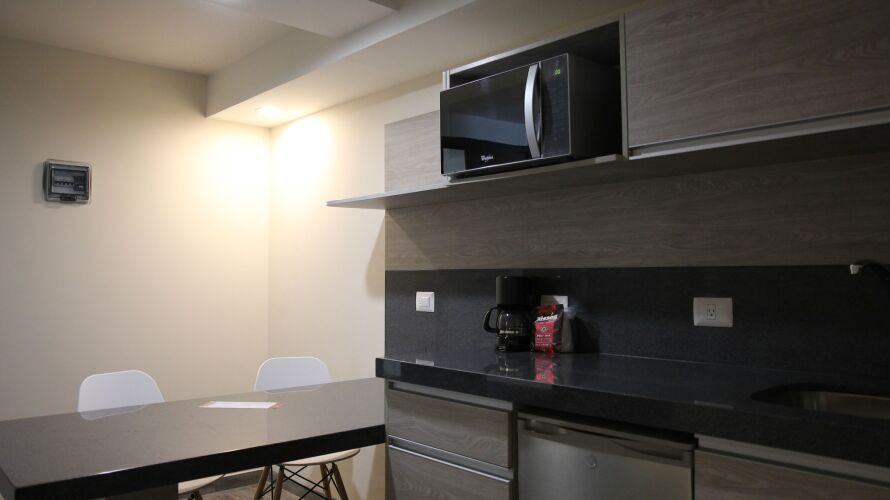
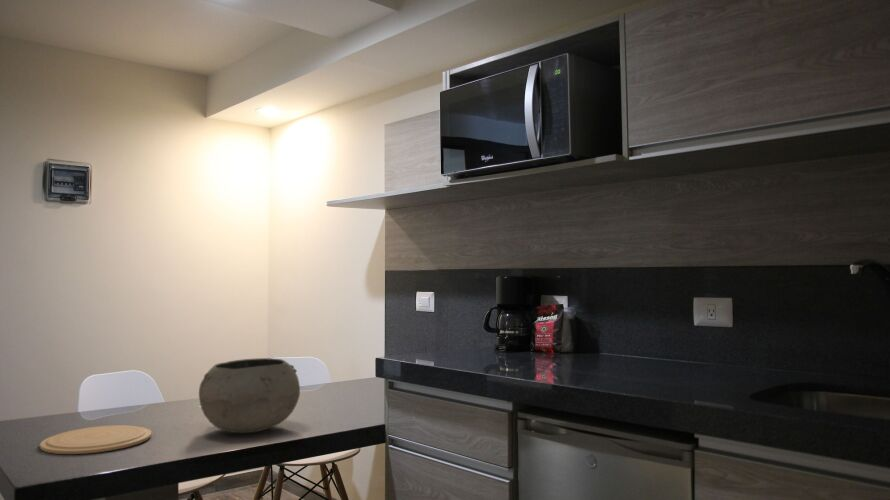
+ plate (97, 438)
+ bowl (248, 395)
